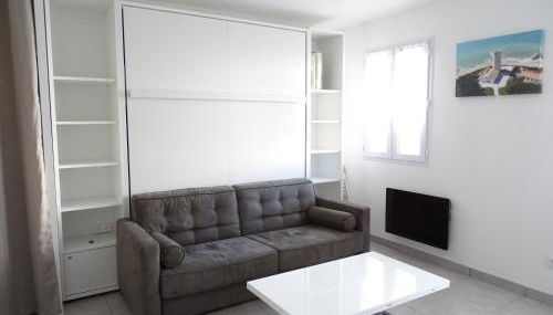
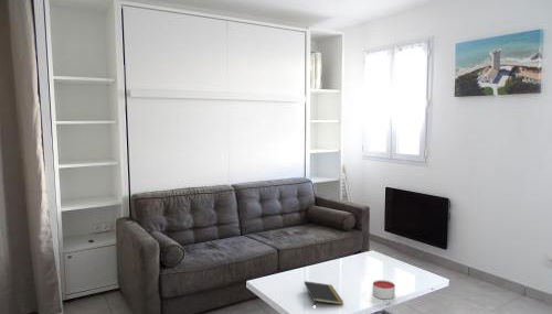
+ candle (383, 289)
+ notepad (322, 292)
